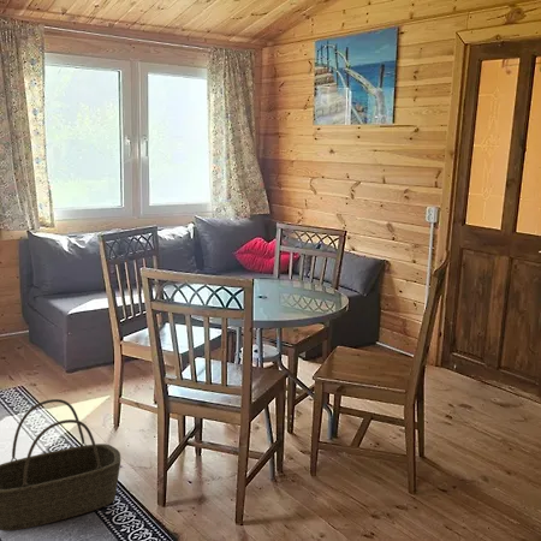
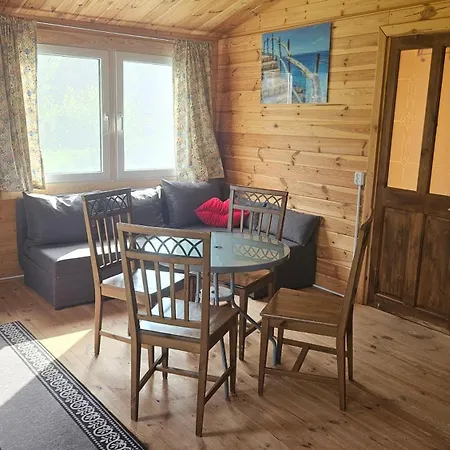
- basket (53, 459)
